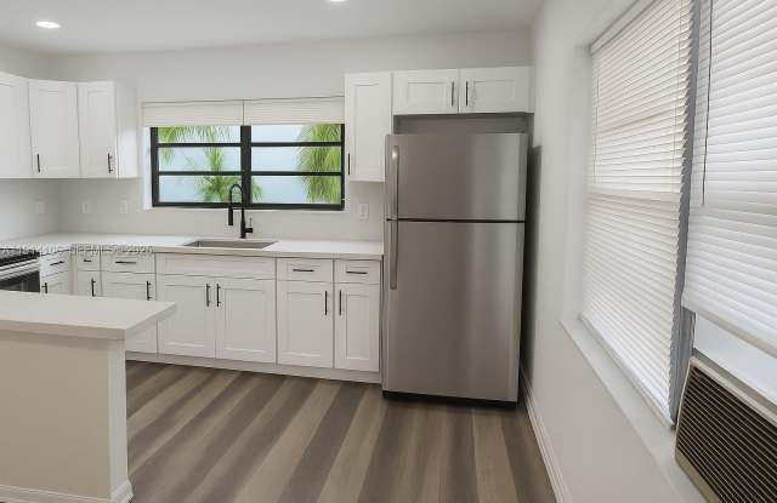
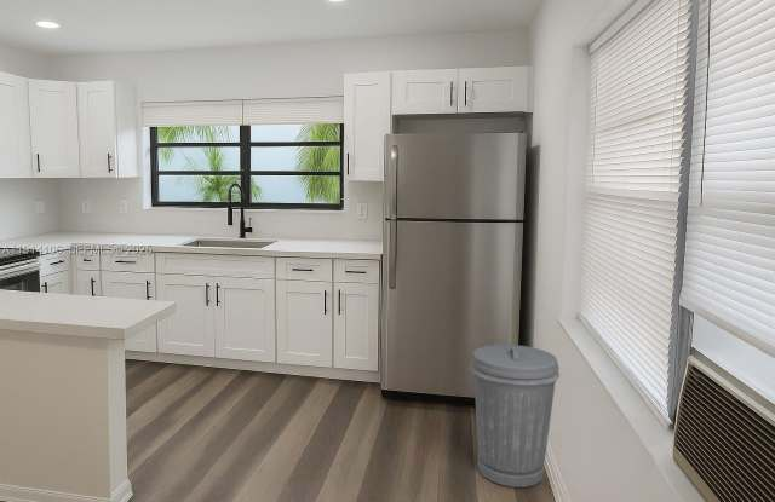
+ trash can (512, 410)
